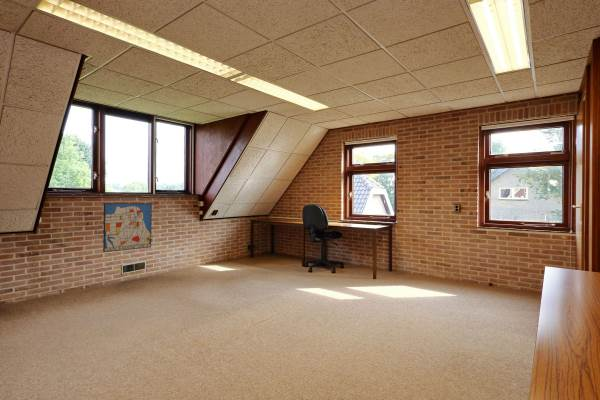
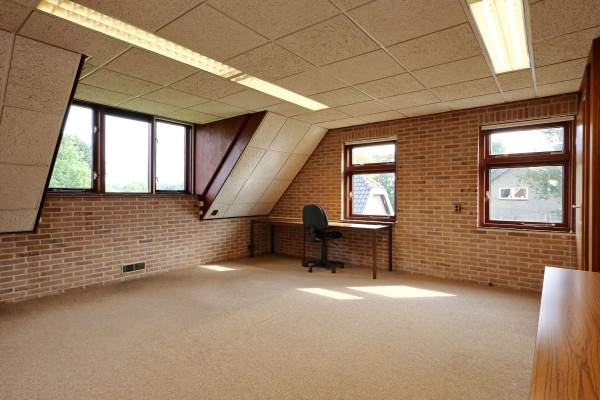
- wall art (128, 226)
